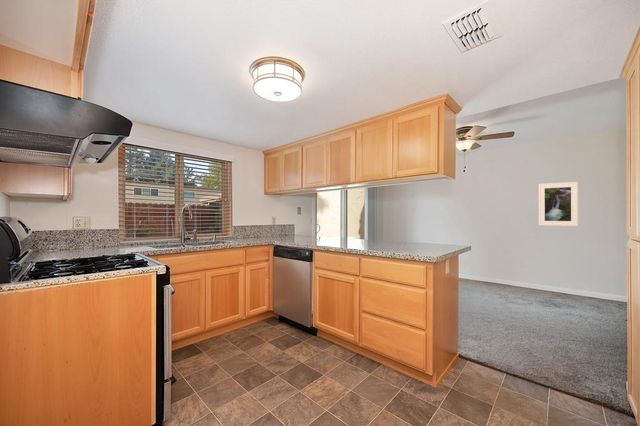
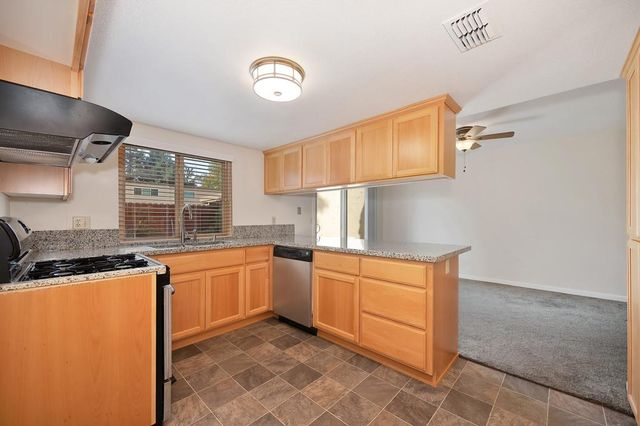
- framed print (557, 204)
